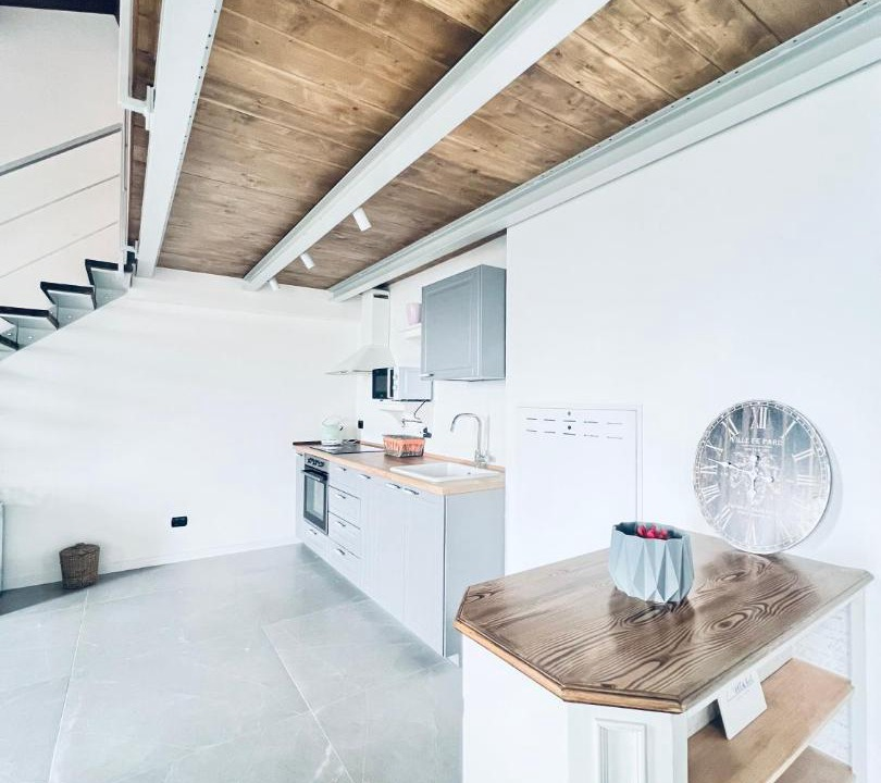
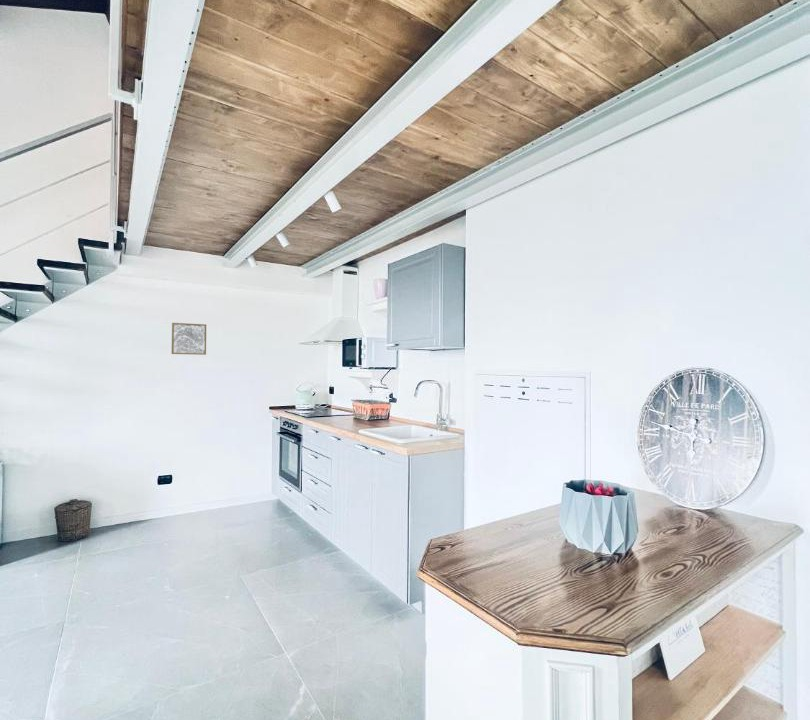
+ wall art (189, 339)
